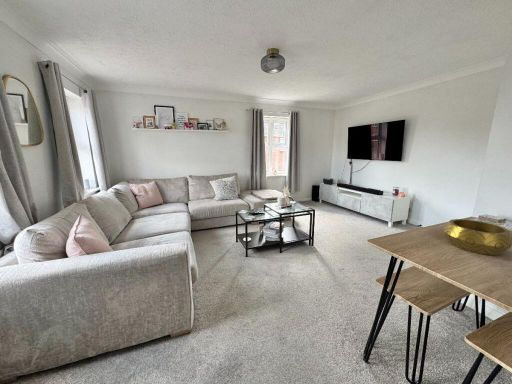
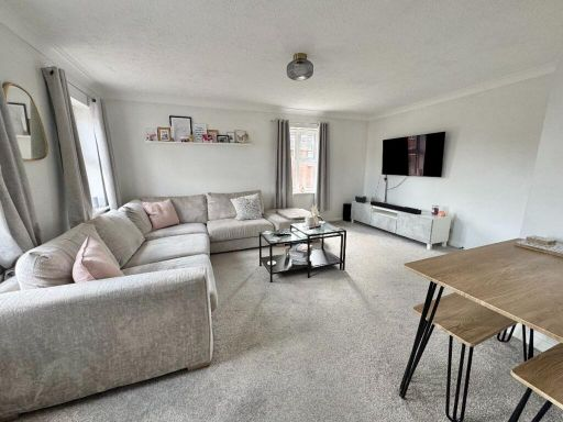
- decorative bowl (475, 235)
